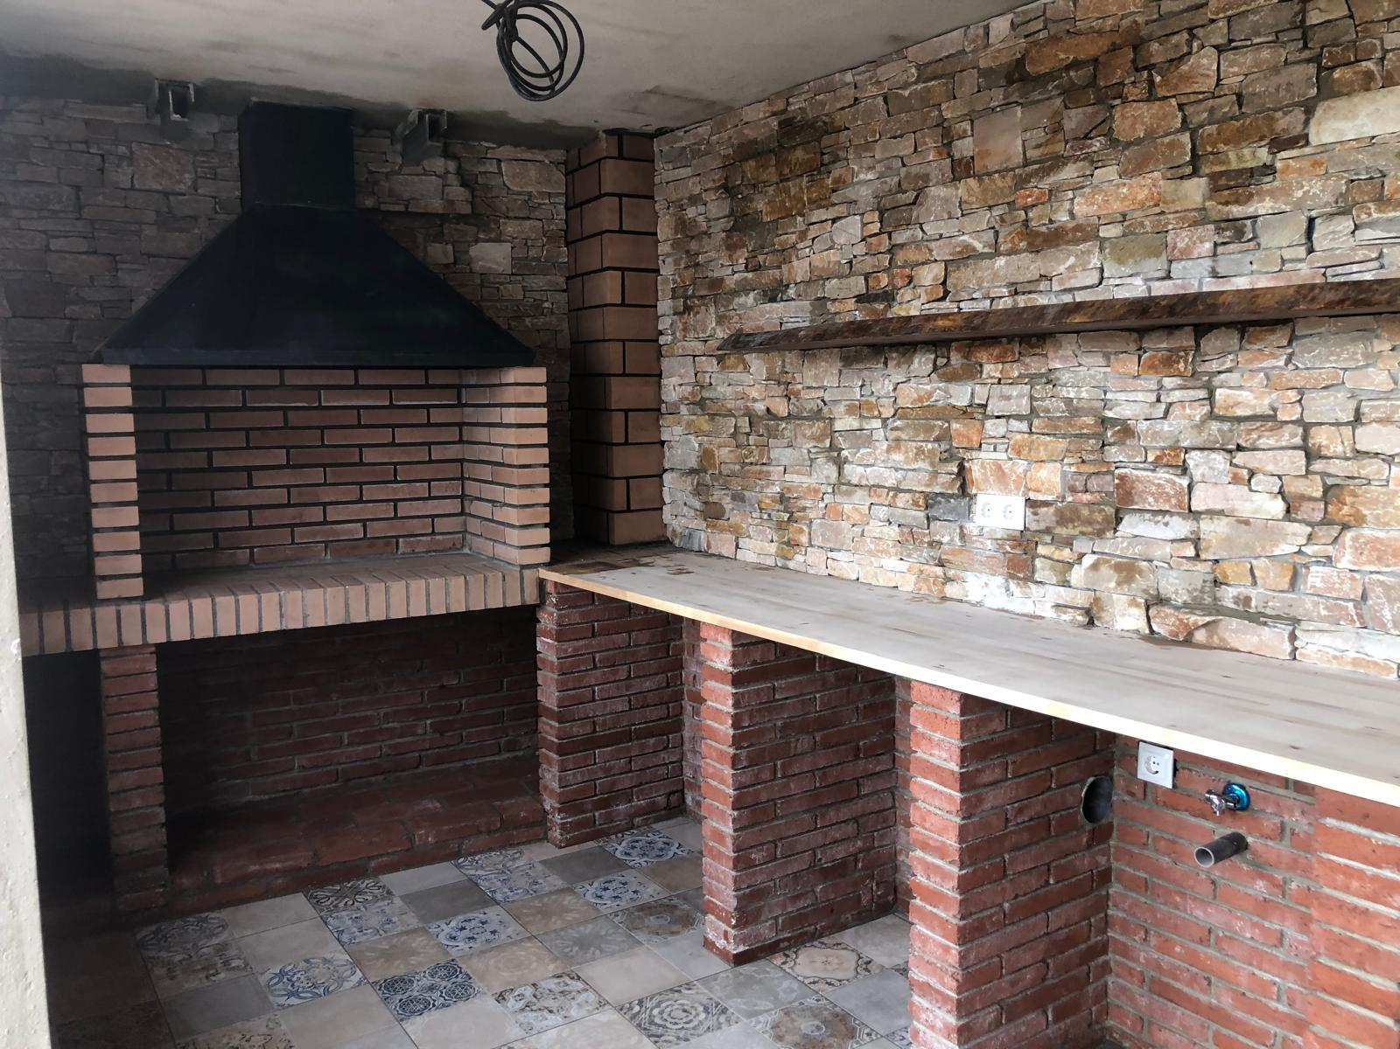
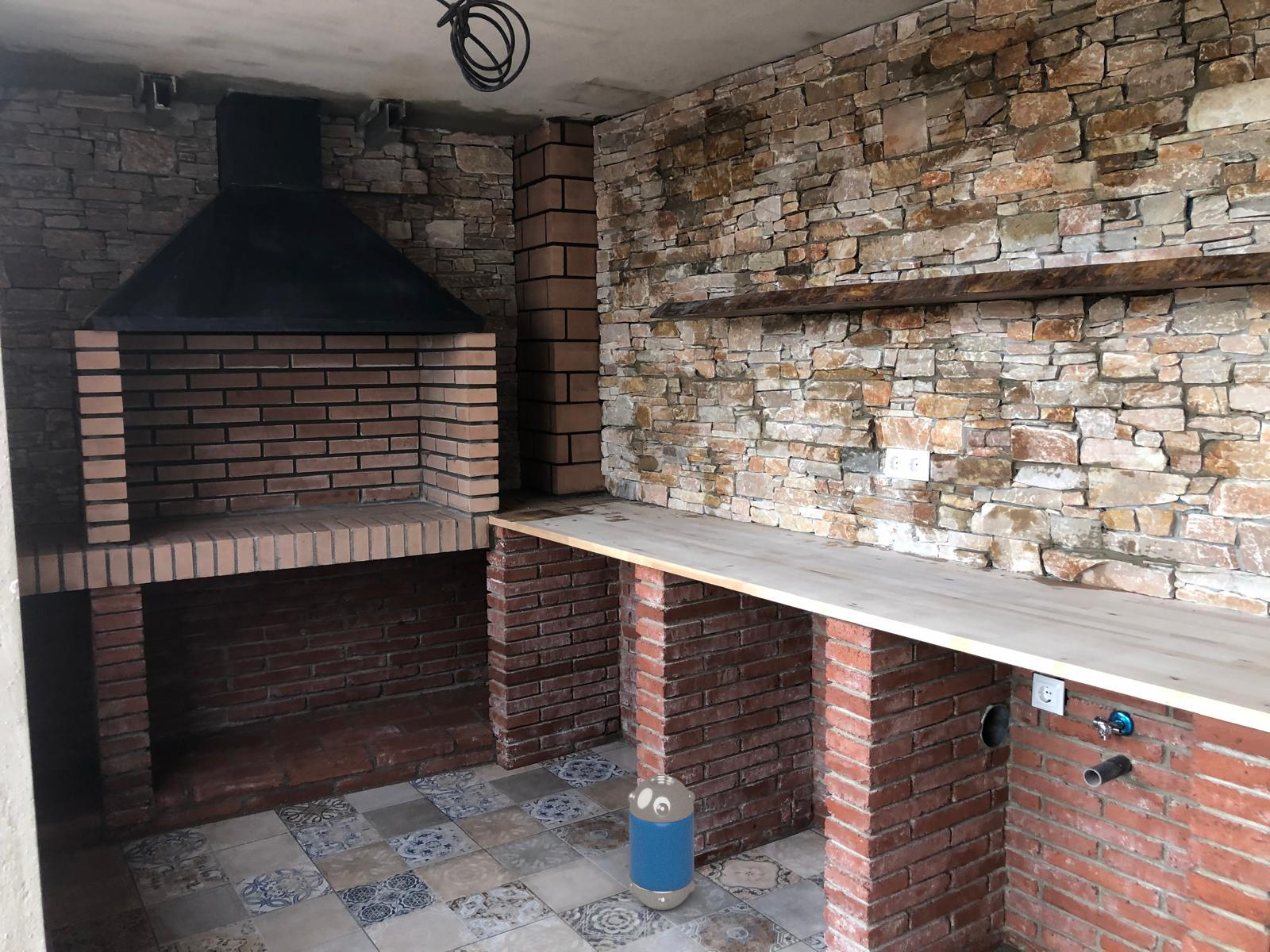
+ trash can (661, 842)
